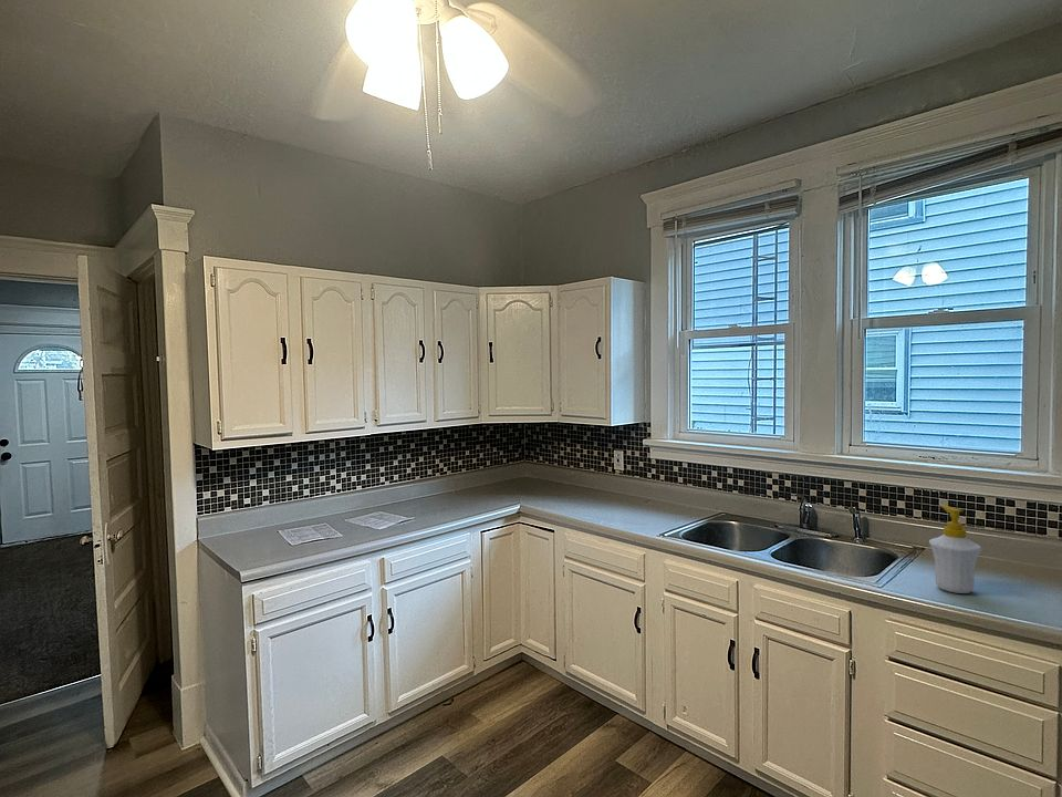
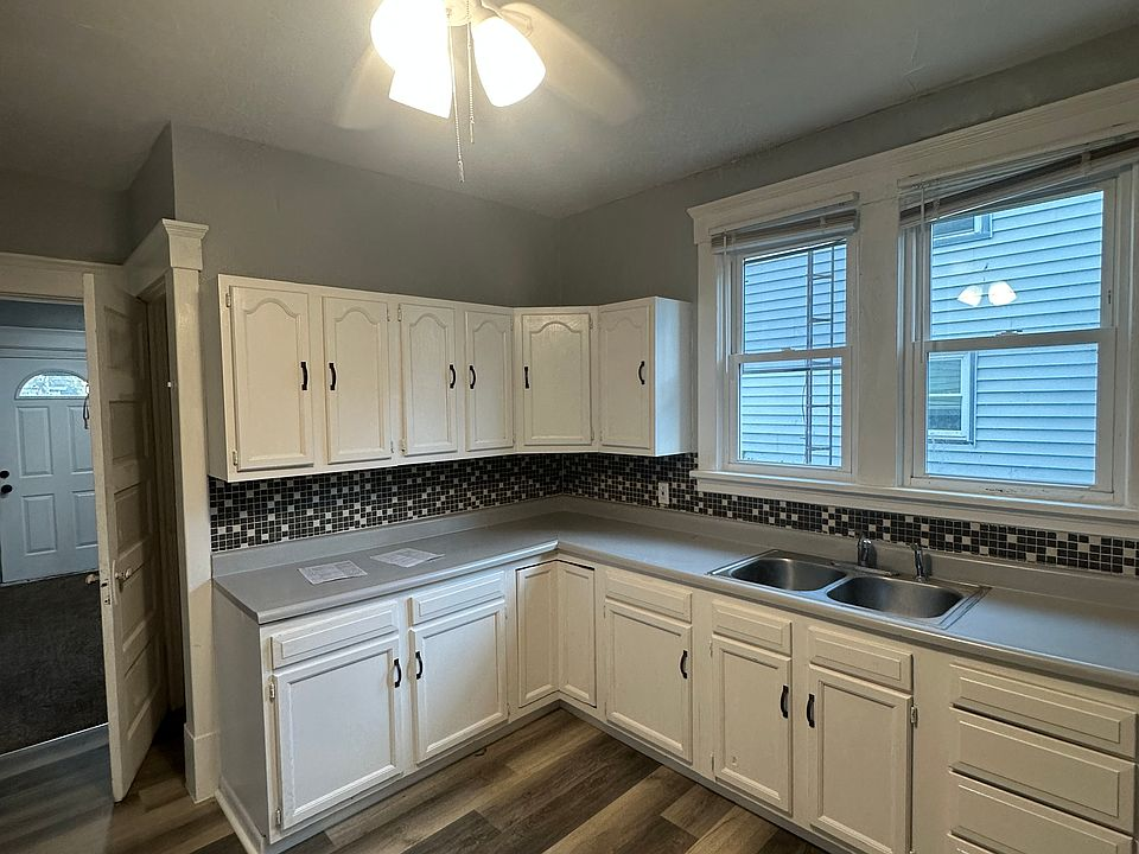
- soap bottle (954, 548)
